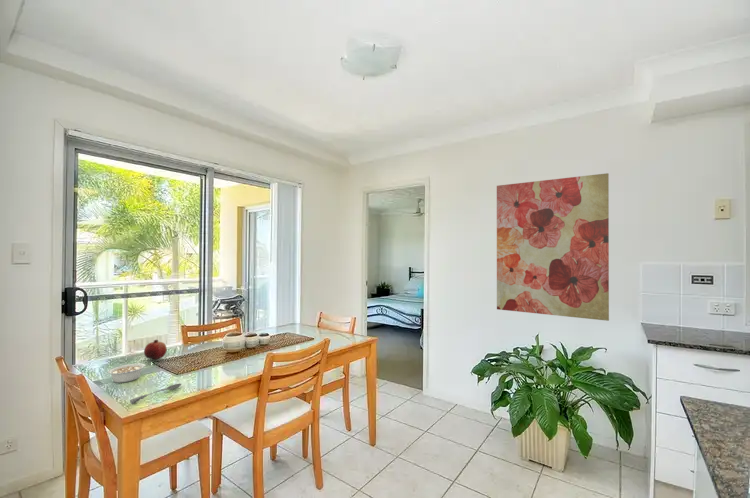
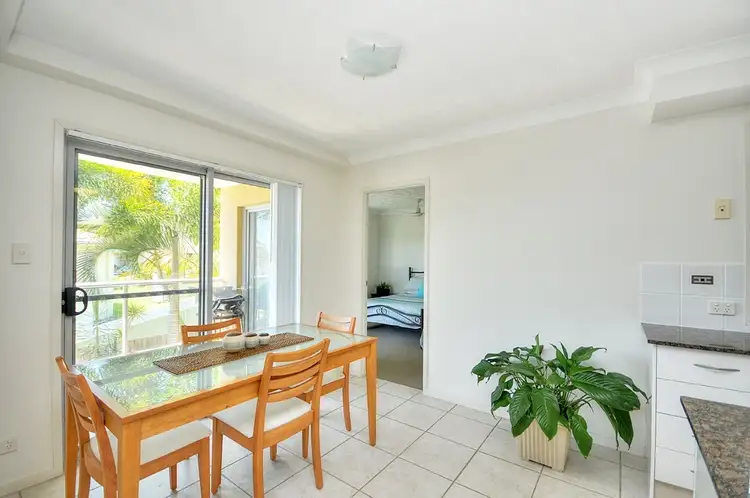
- legume (128, 372)
- soupspoon (157, 391)
- wall art (548, 247)
- fruit (155, 349)
